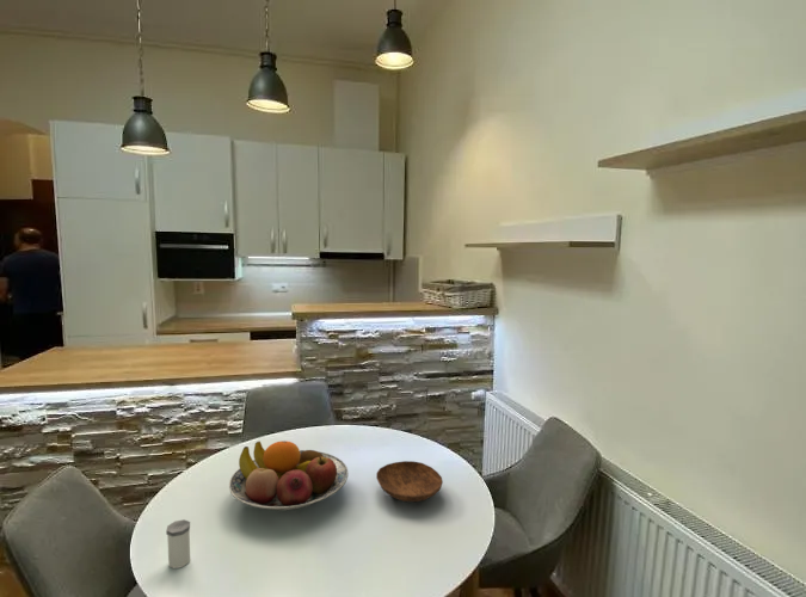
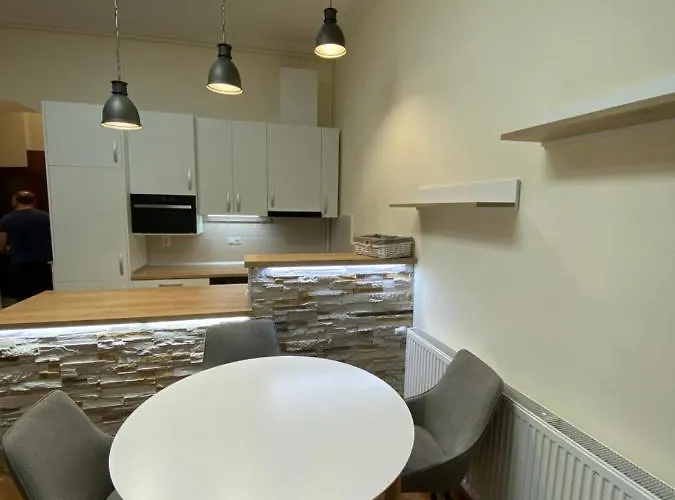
- fruit bowl (290, 470)
- bowl (408, 485)
- salt shaker (178, 543)
